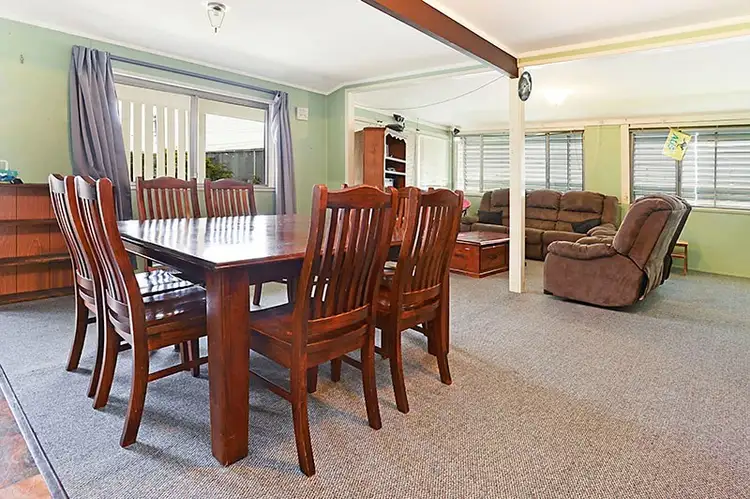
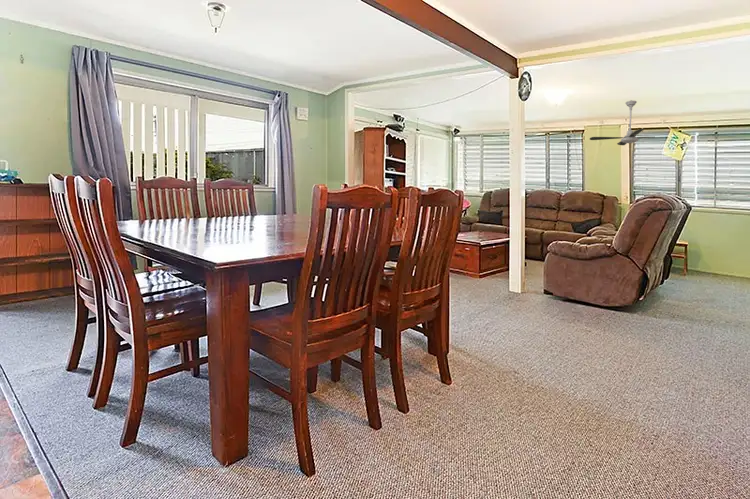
+ ceiling fan (629, 121)
